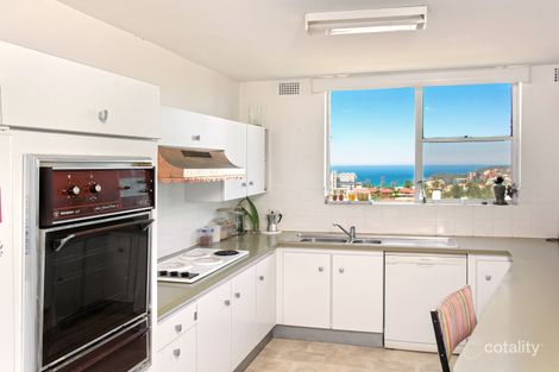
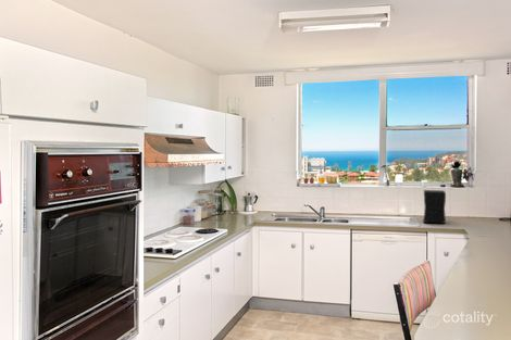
+ coffee maker (434, 205)
